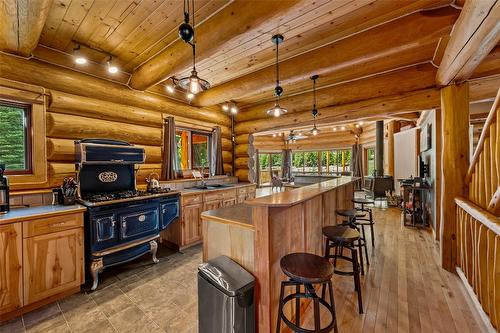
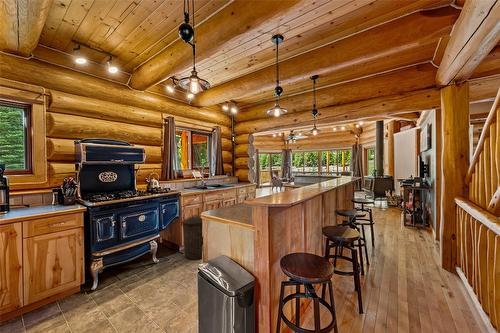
+ trash can (195, 235)
